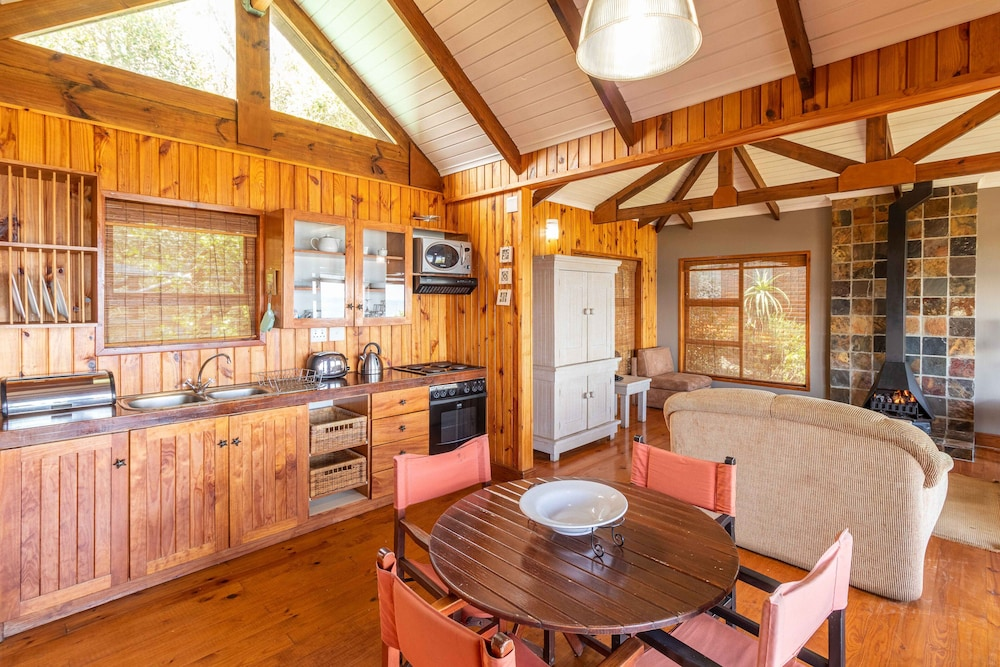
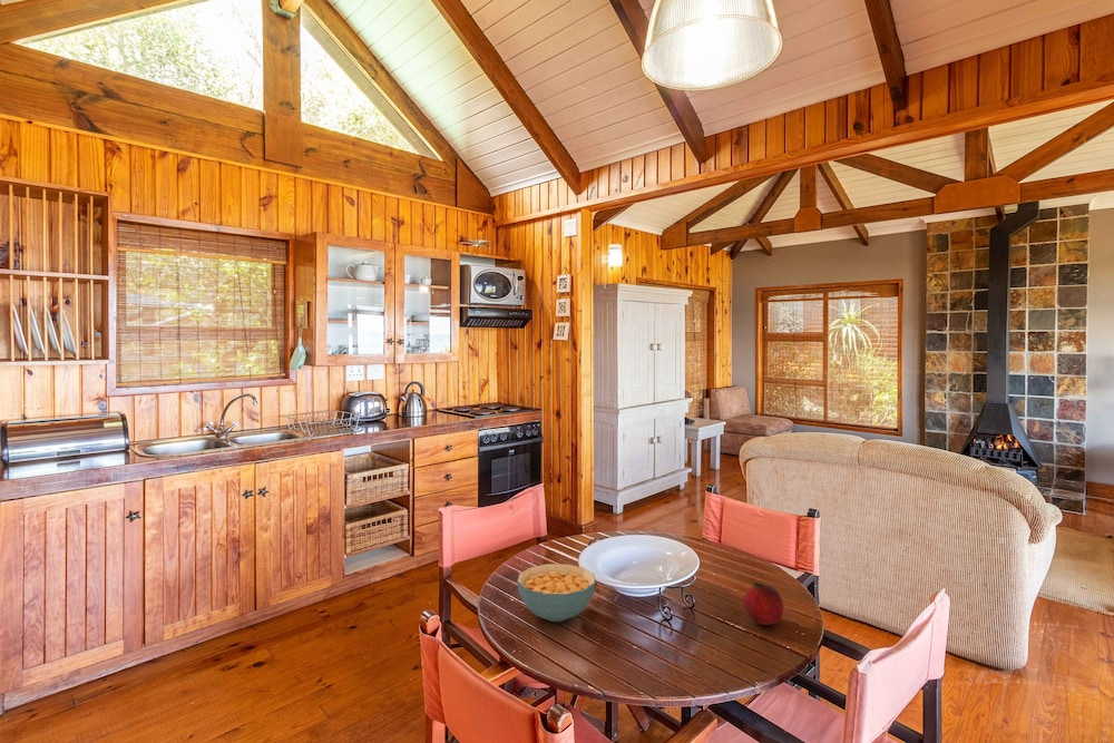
+ fruit (763, 602)
+ cereal bowl (556, 597)
